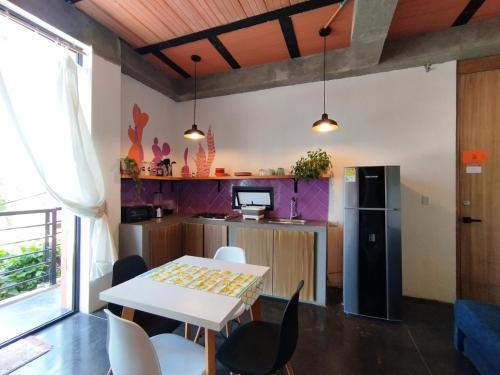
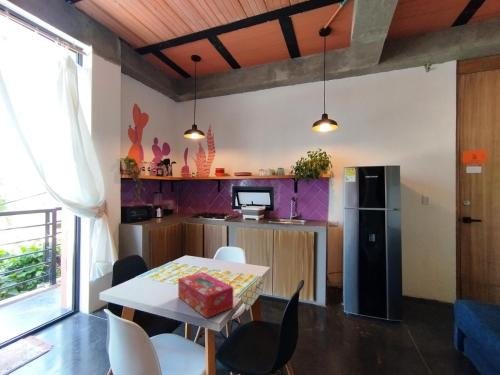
+ tissue box (204, 292)
